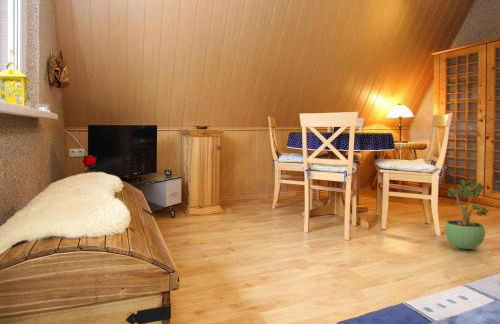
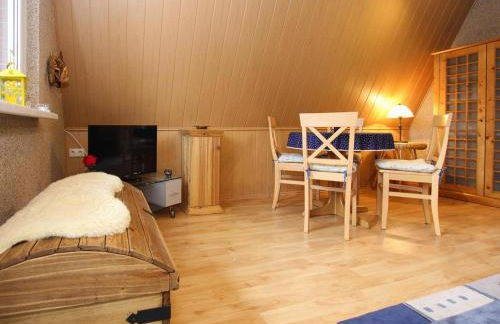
- potted plant (463, 213)
